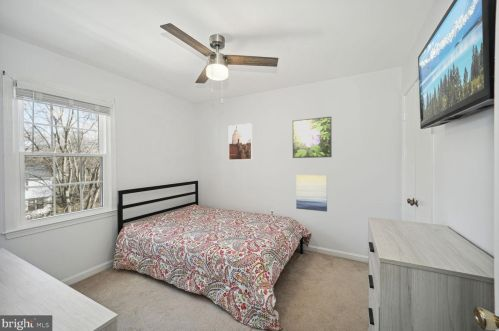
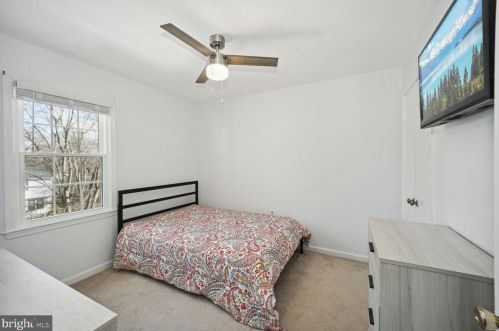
- wall art (311, 192)
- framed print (240, 142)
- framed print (311, 138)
